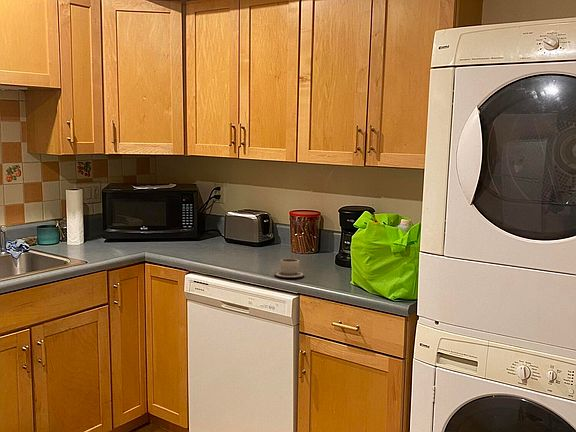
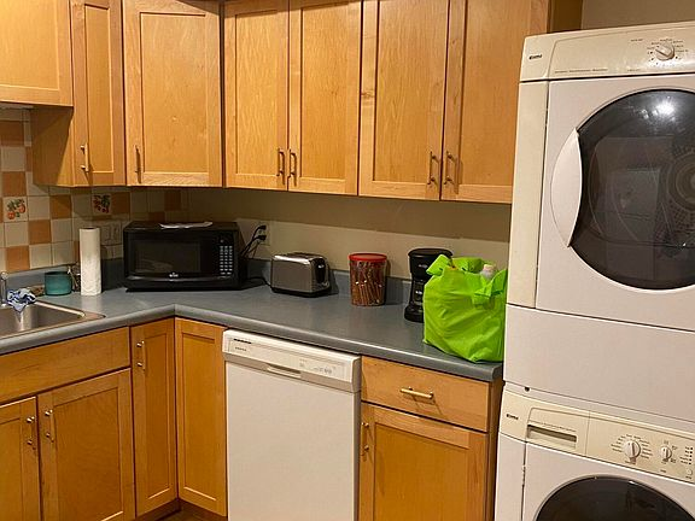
- cup (289, 268)
